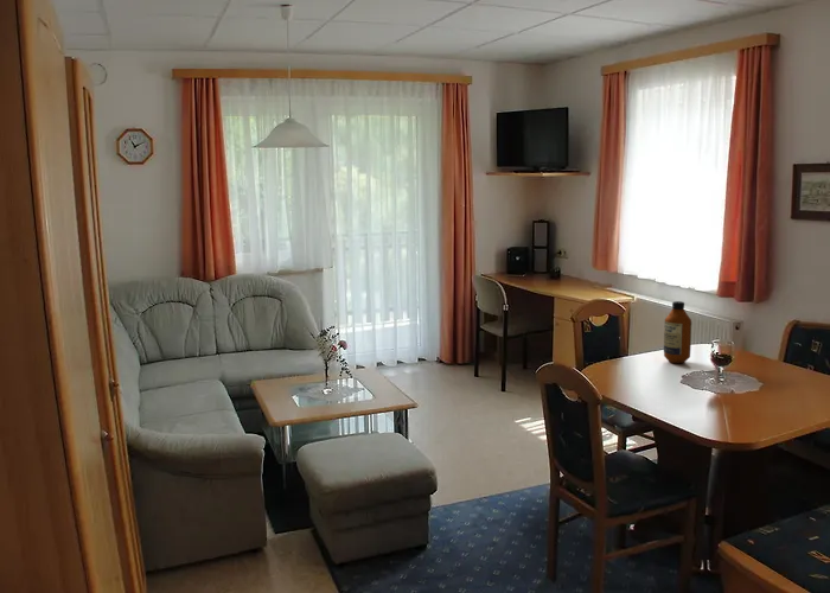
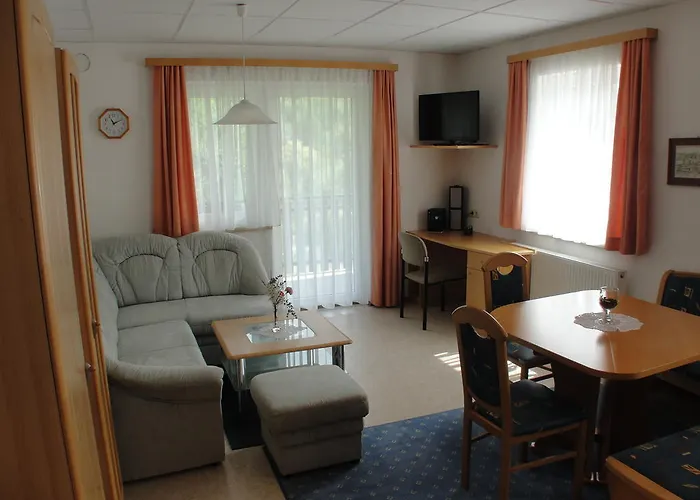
- bottle (677, 332)
